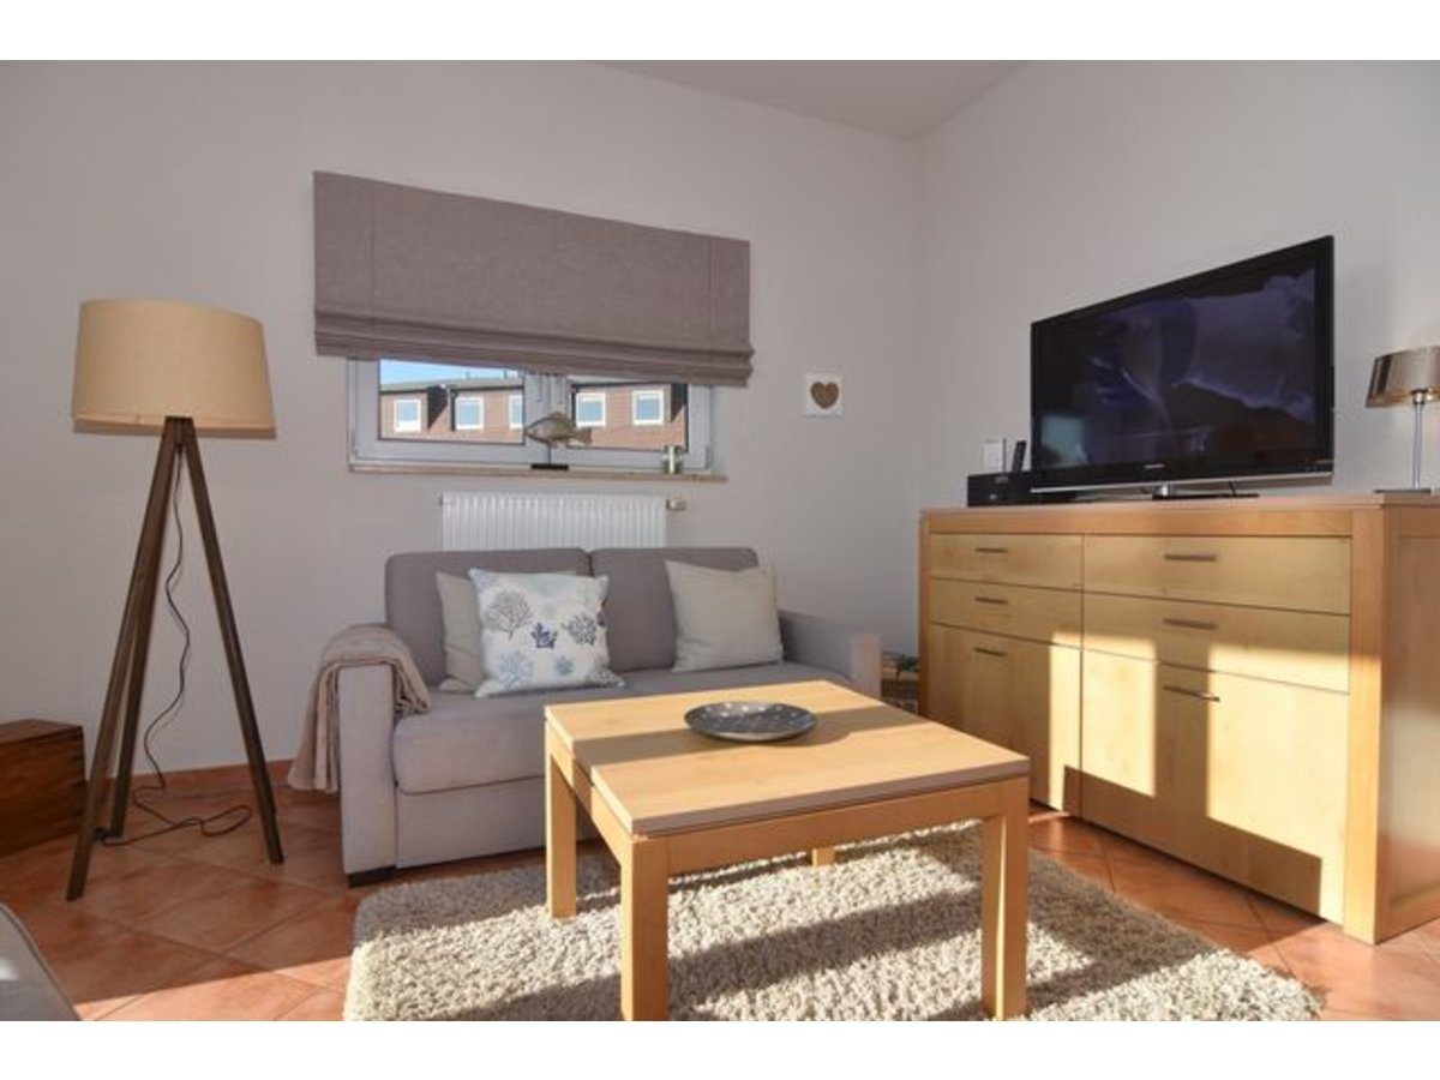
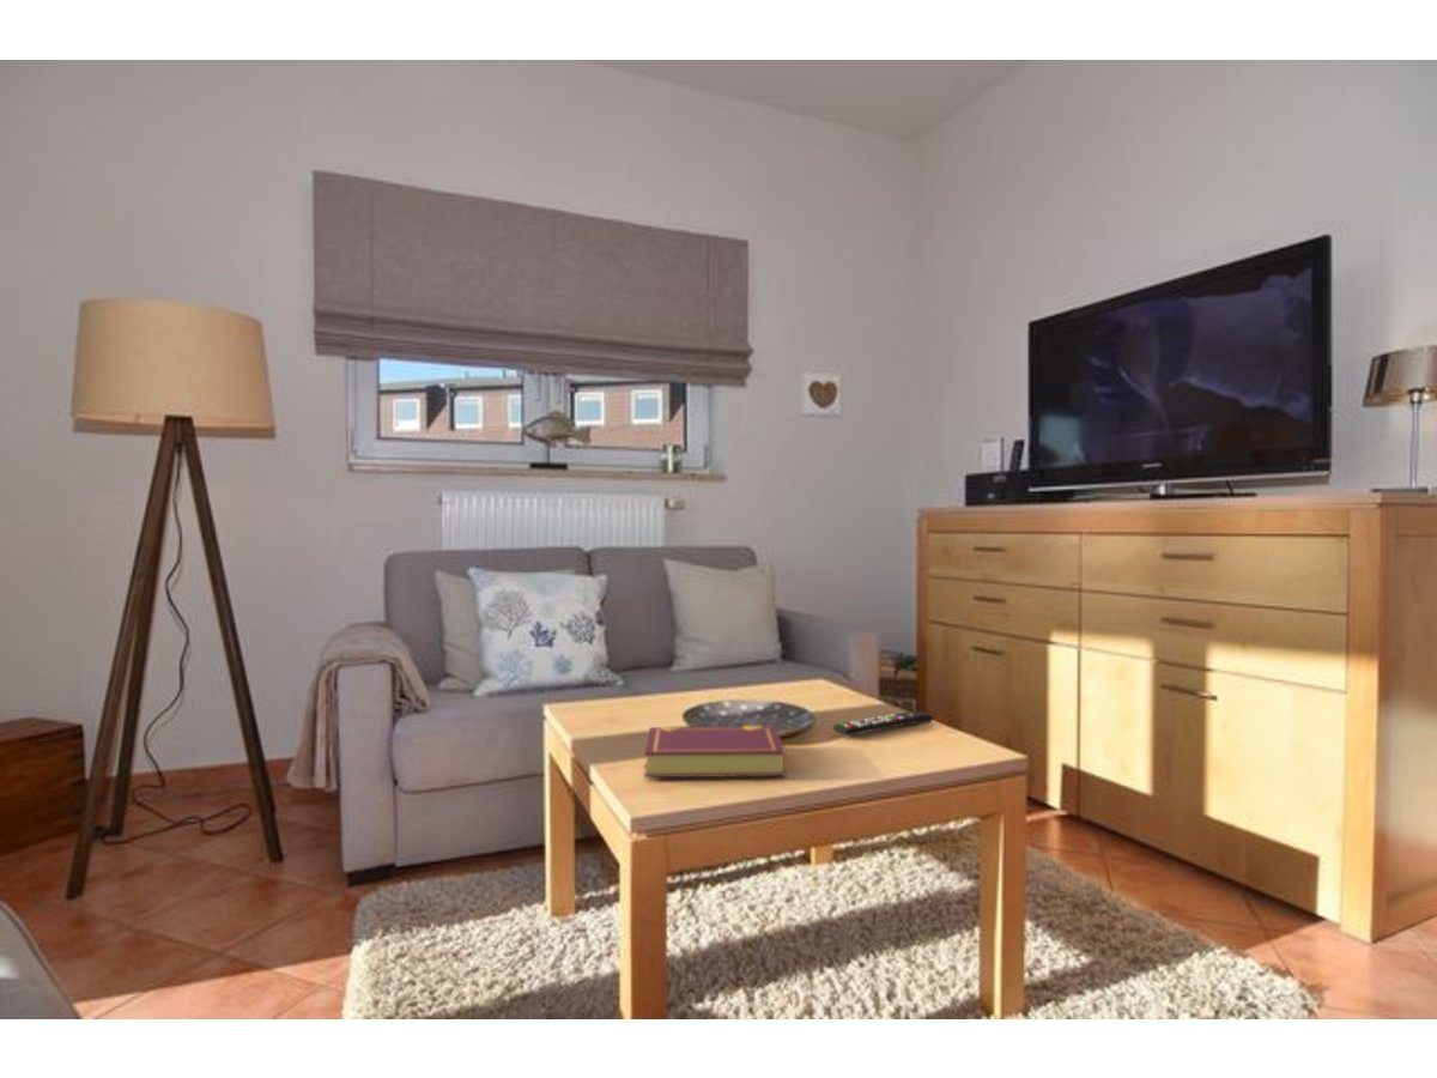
+ remote control (884, 722)
+ book (711, 749)
